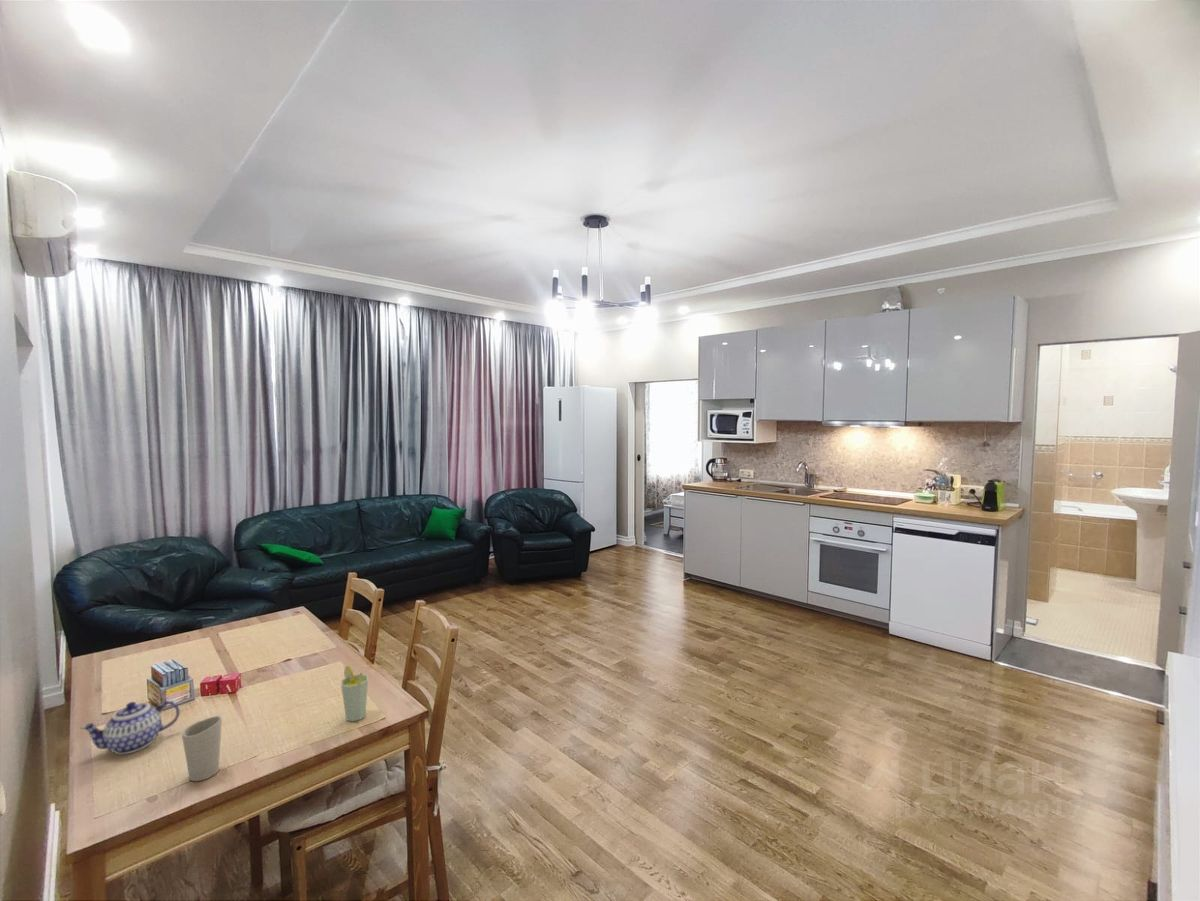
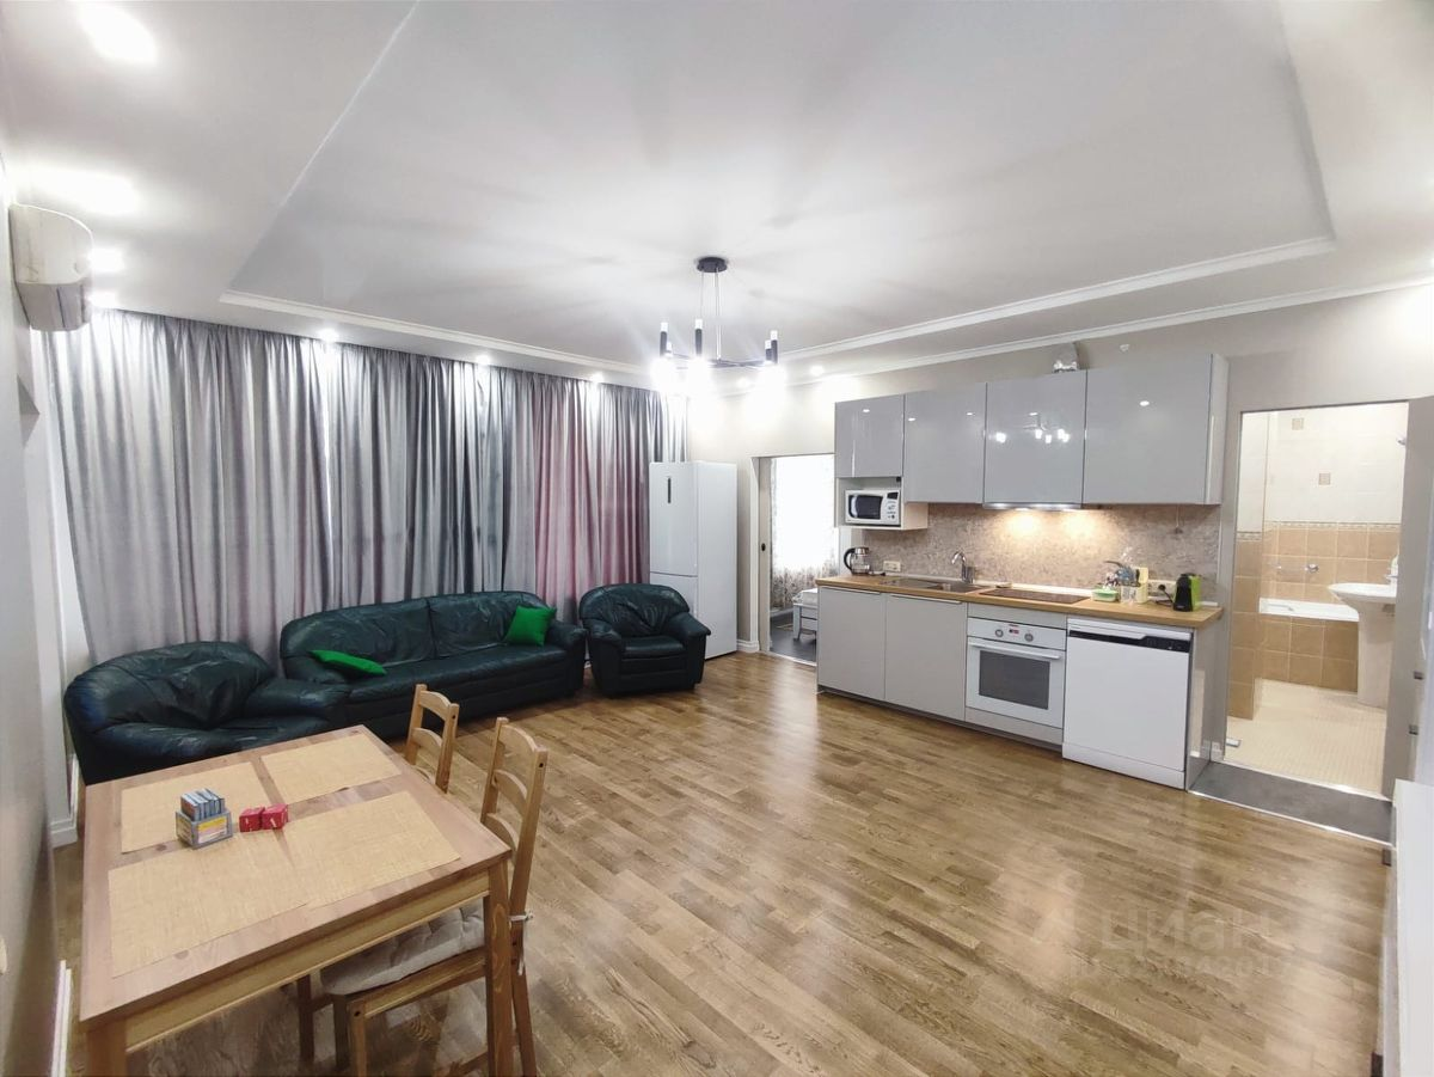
- cup (353, 691)
- cup (203, 748)
- teapot (132, 724)
